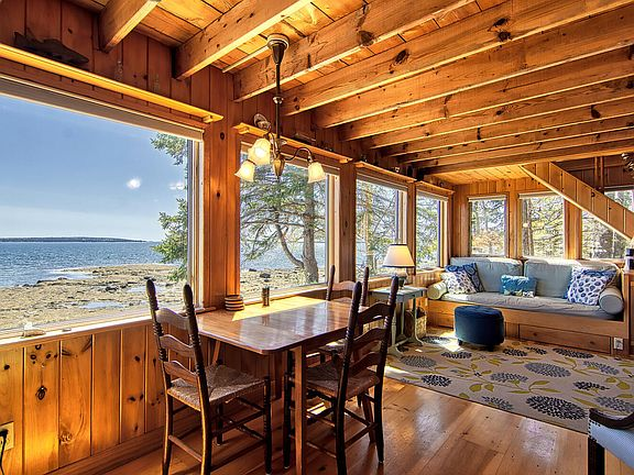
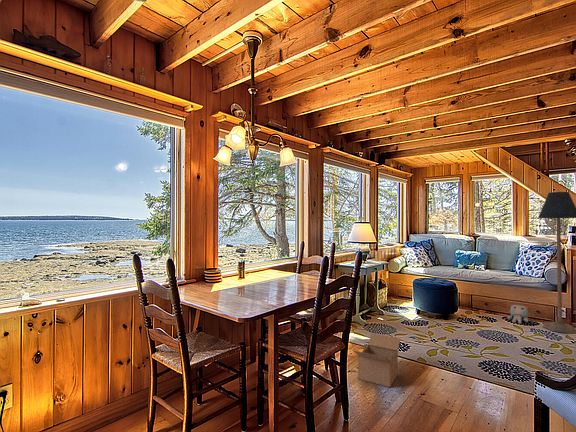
+ floor lamp (559, 260)
+ plush toy (518, 313)
+ box (378, 360)
